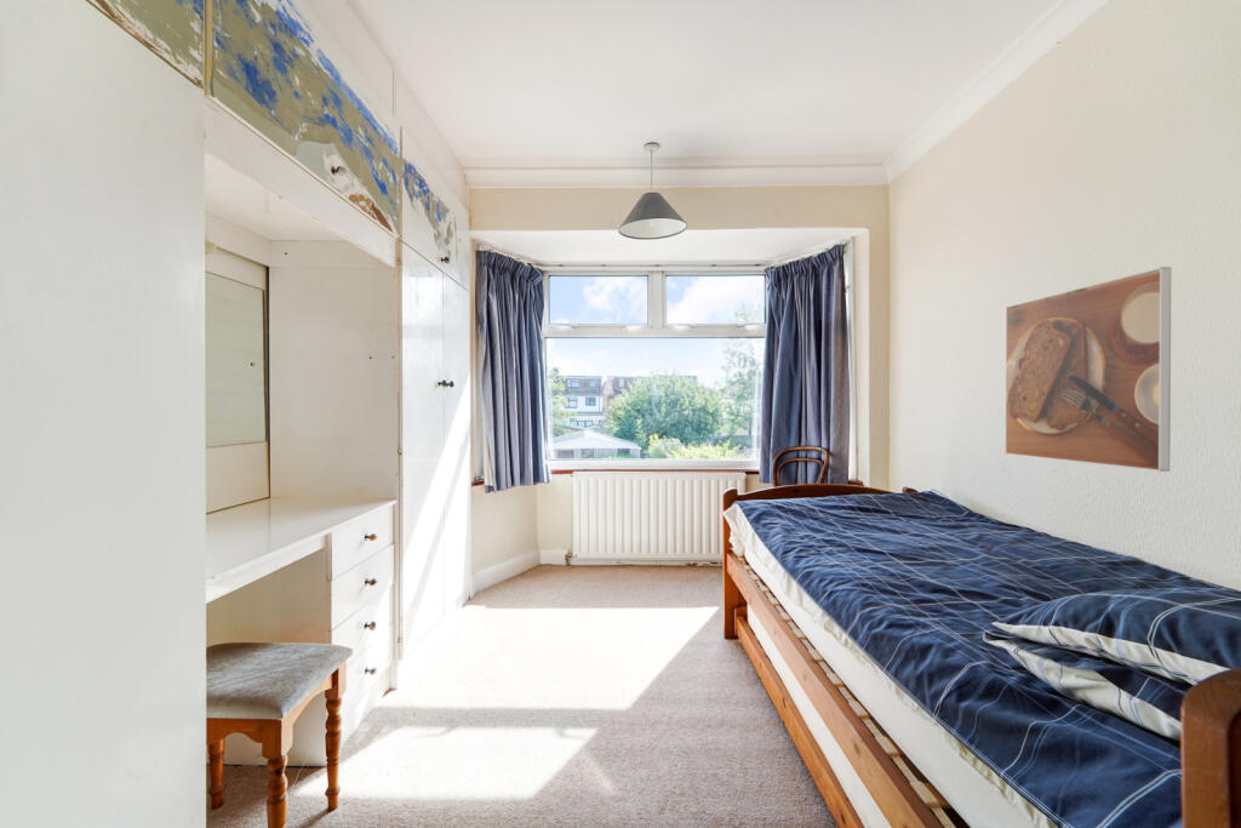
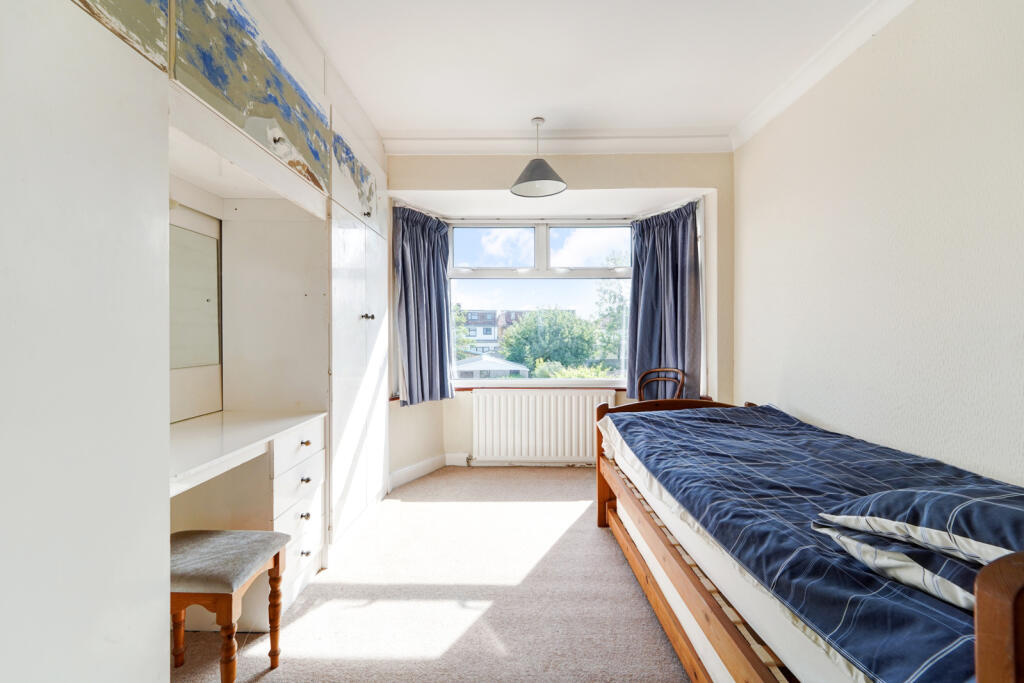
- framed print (1074, 376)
